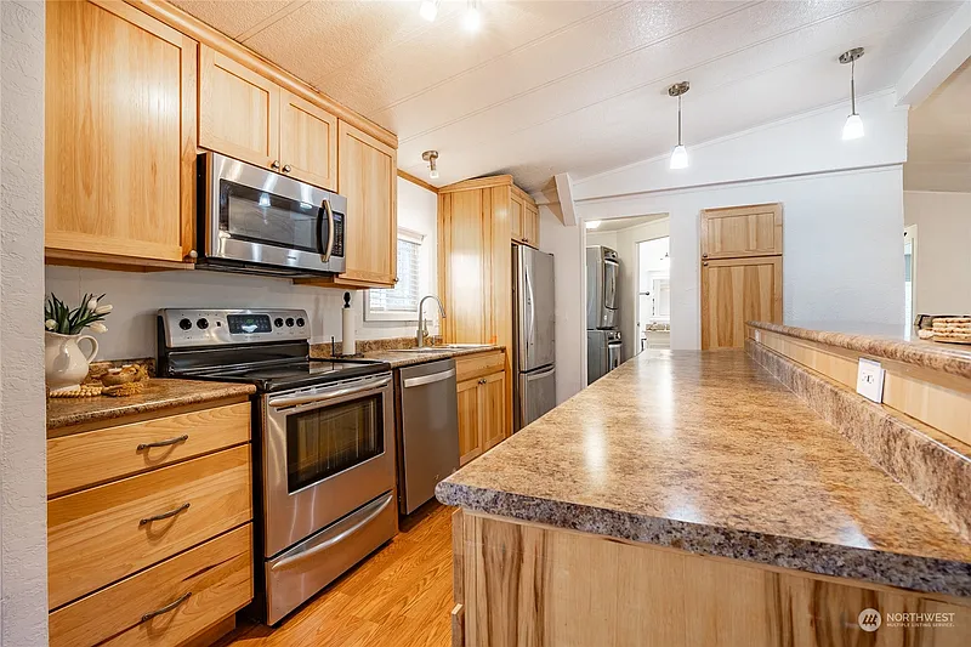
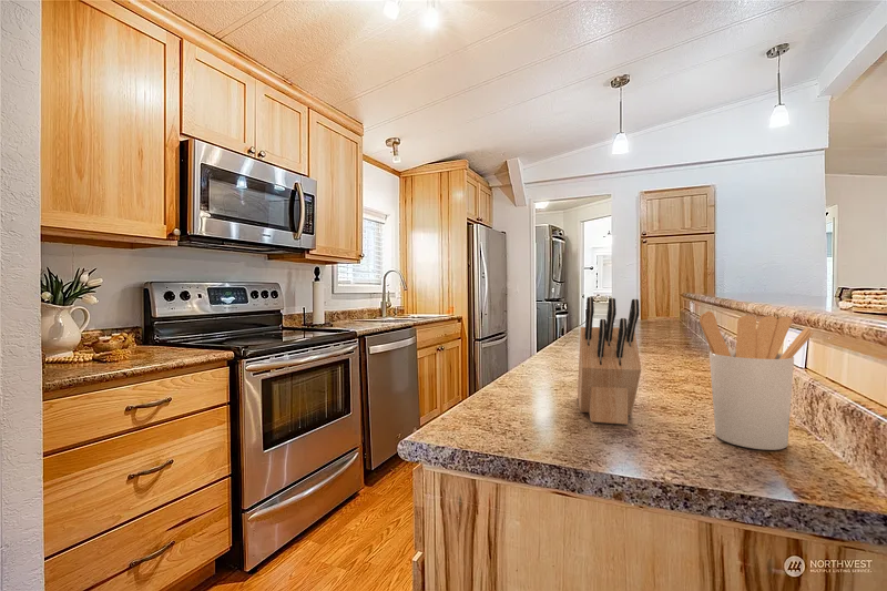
+ utensil holder (754, 373)
+ knife block (605, 355)
